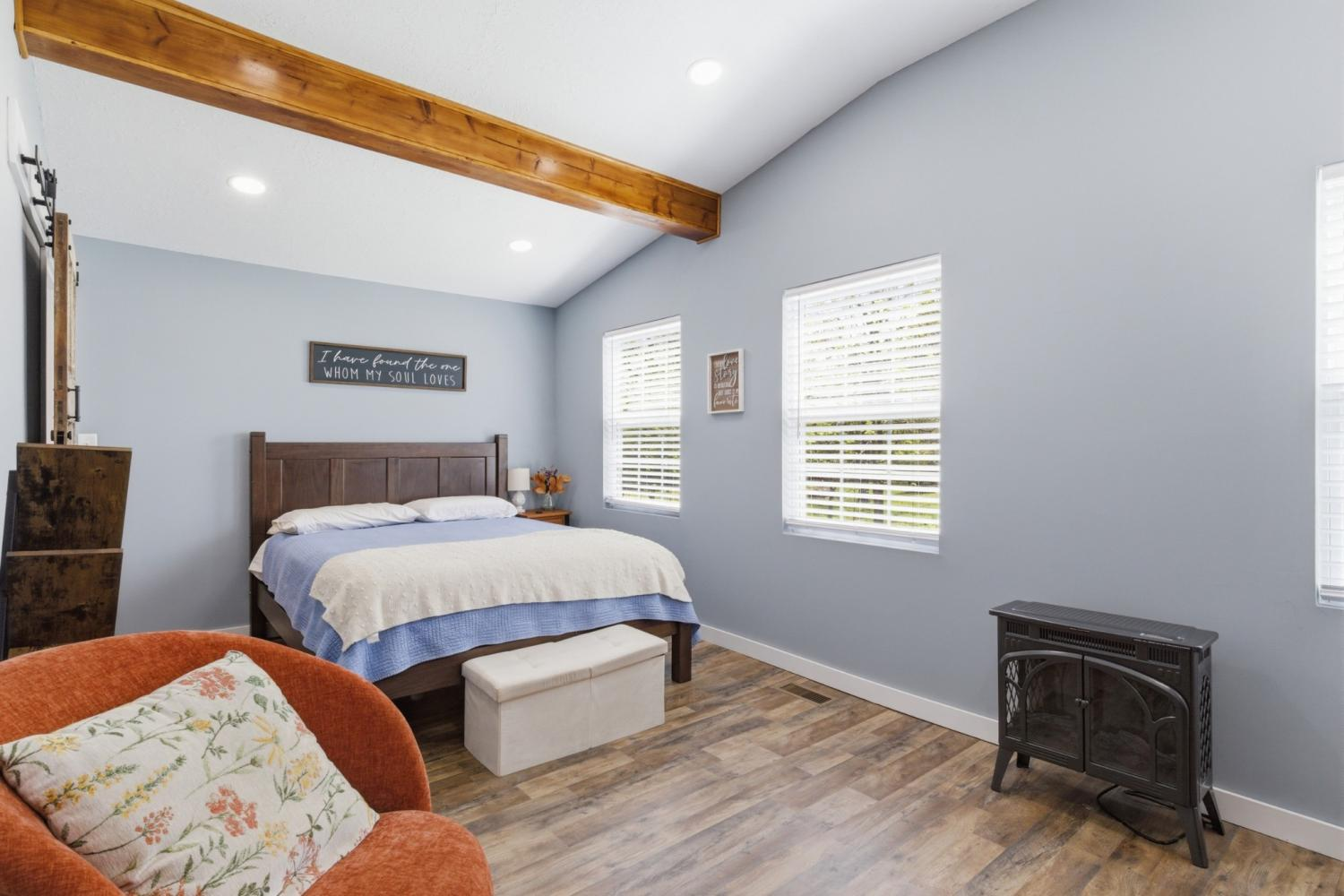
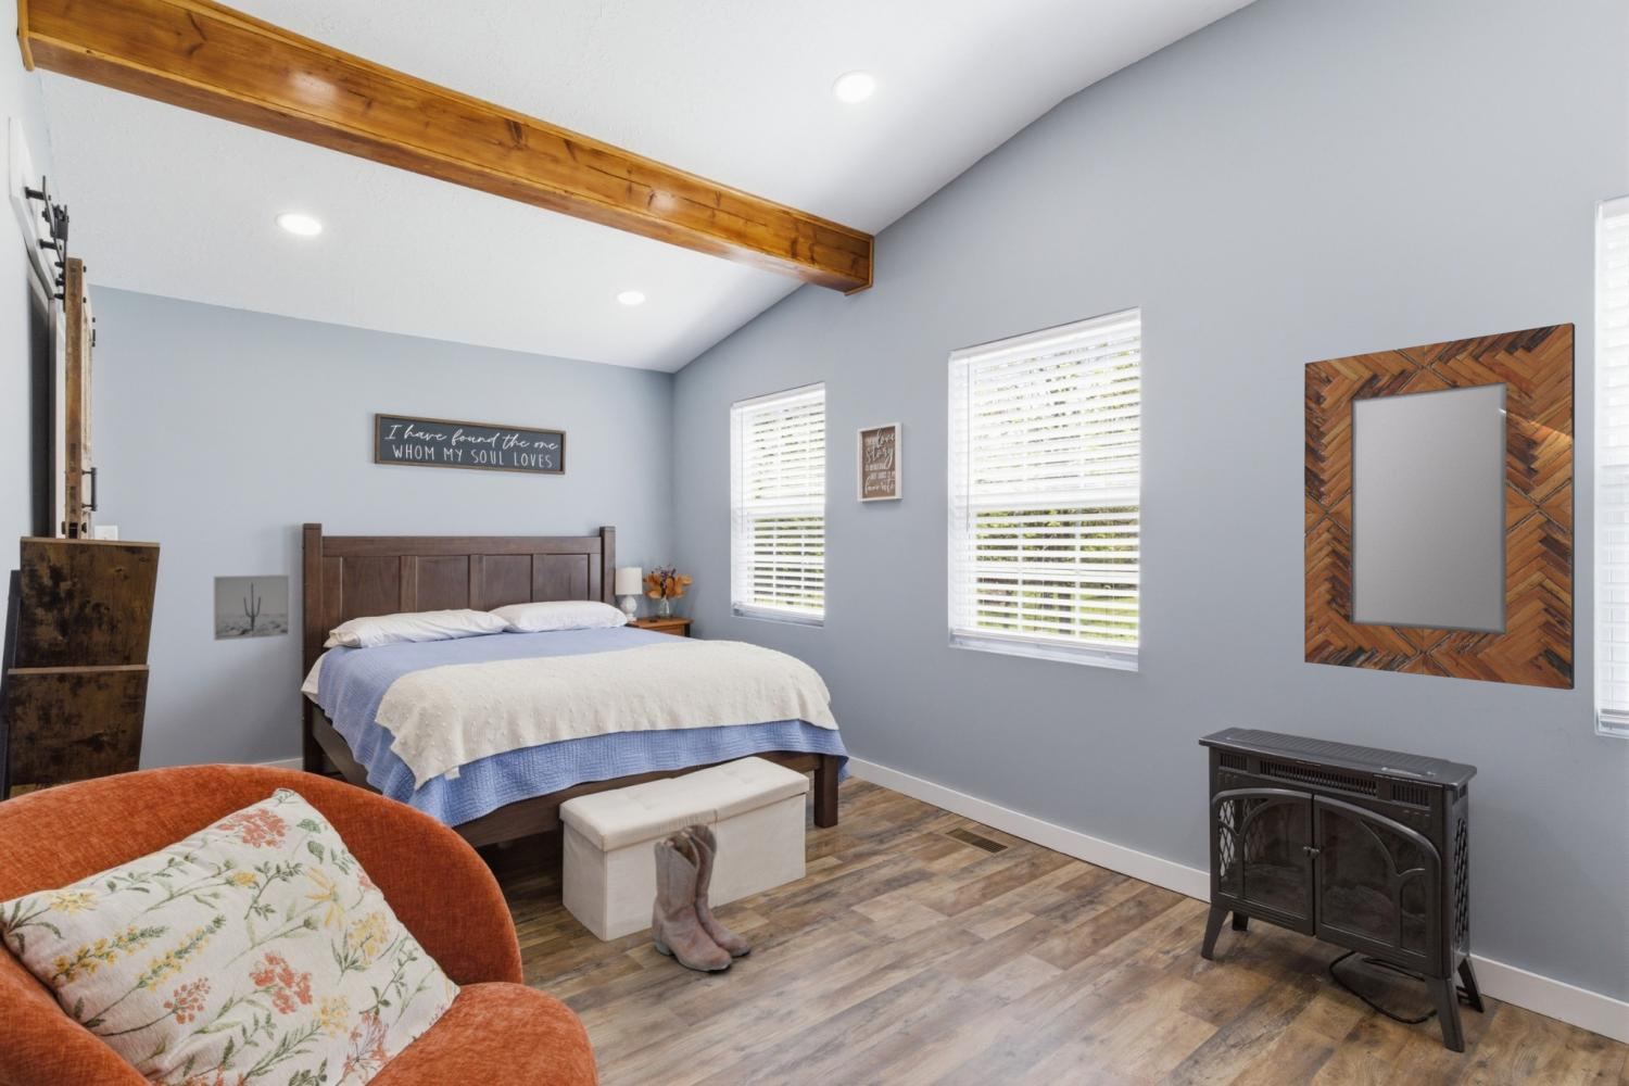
+ wall art (252, 606)
+ home mirror (1425, 509)
+ boots (701, 890)
